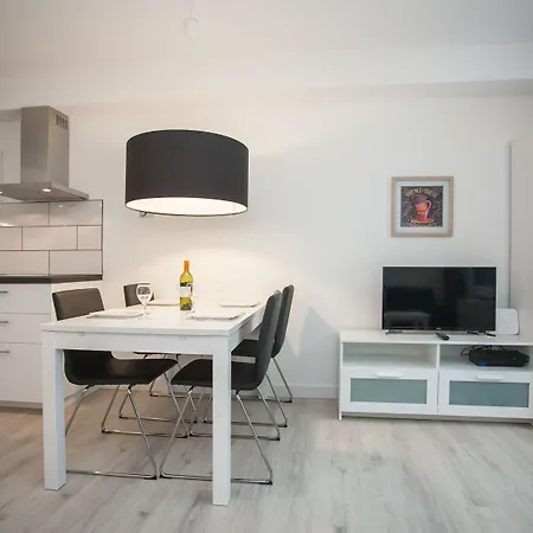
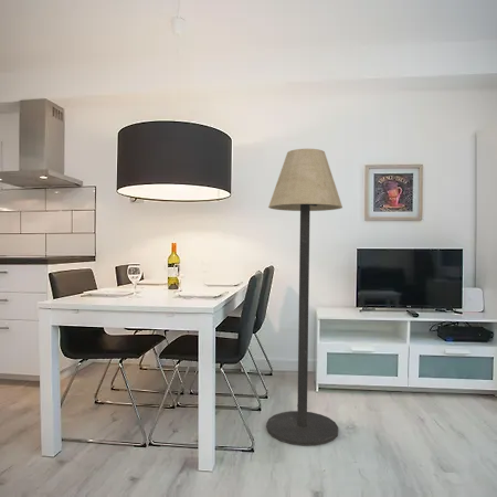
+ floor lamp (304, 290)
